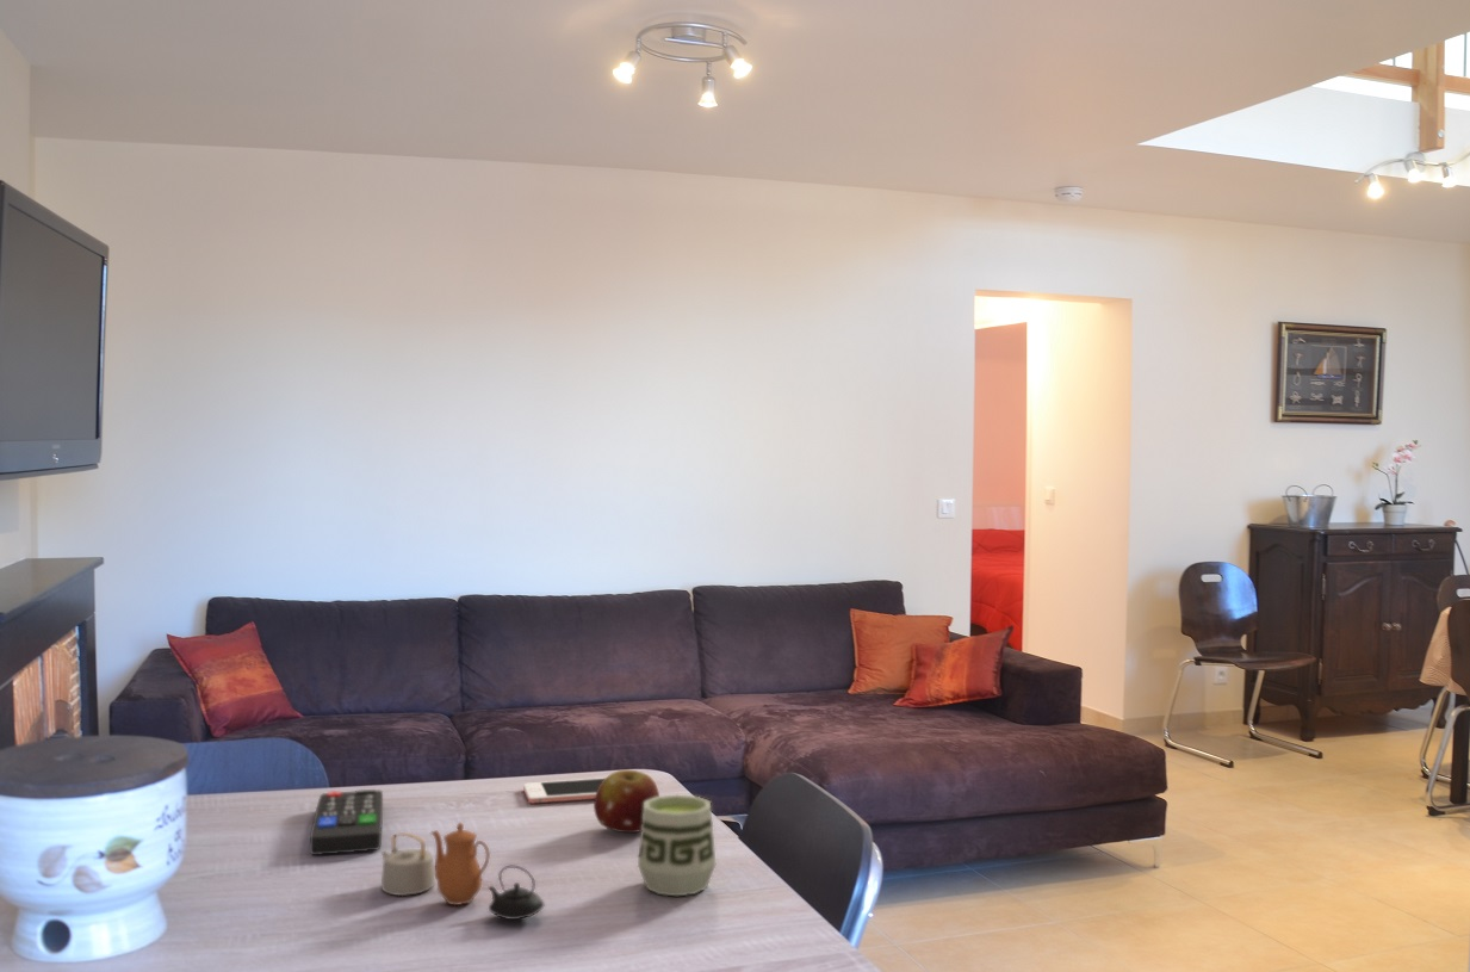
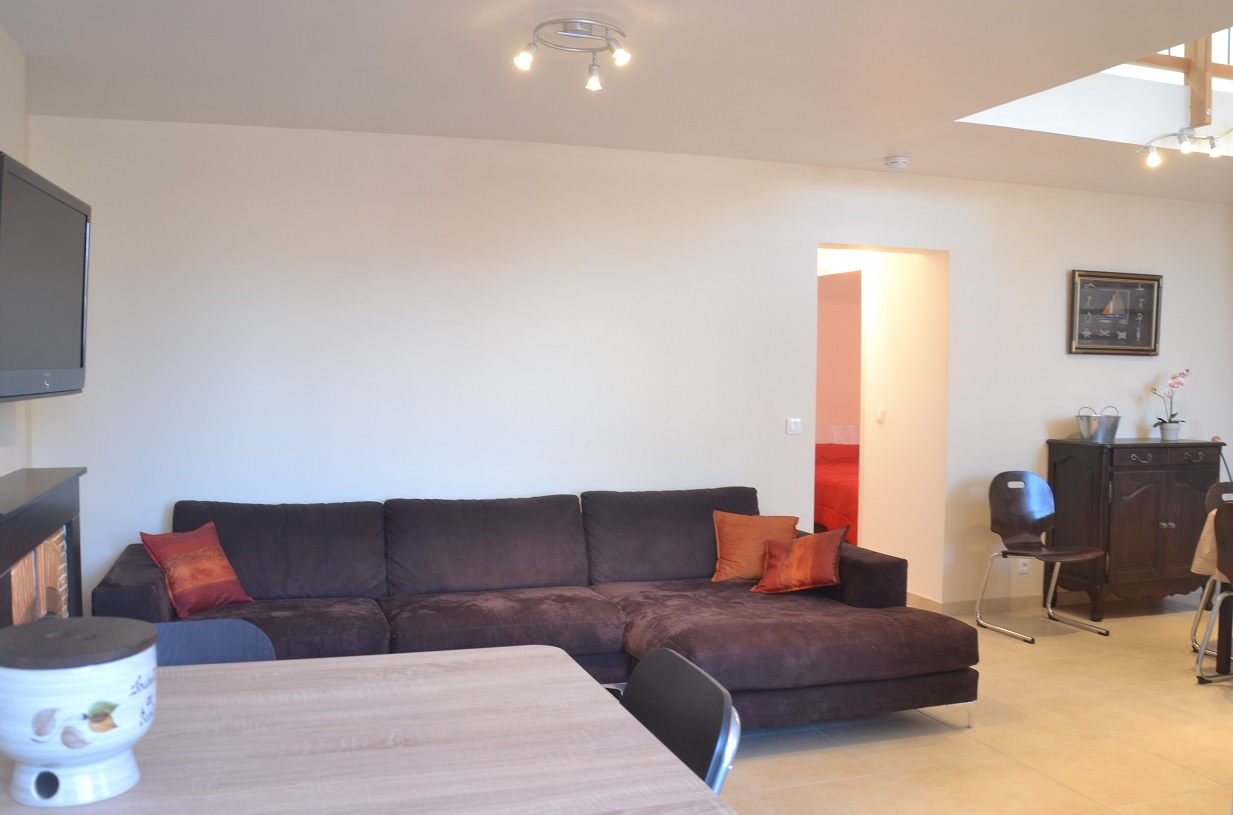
- cup (676, 844)
- teapot (455, 860)
- fruit (626, 800)
- remote control (348, 818)
- cell phone (583, 790)
